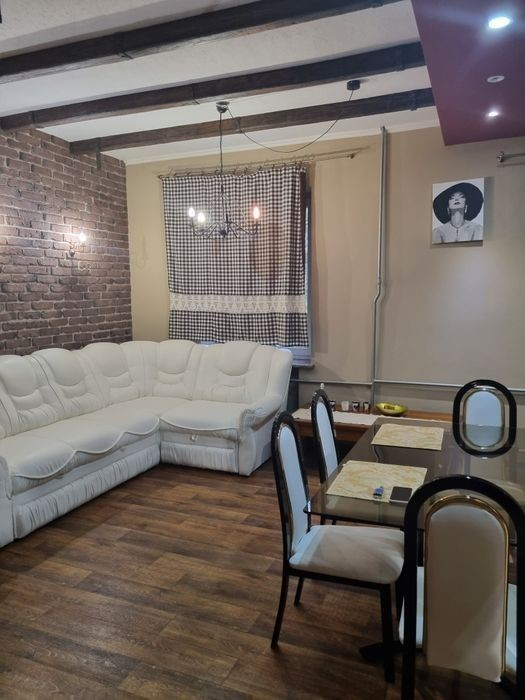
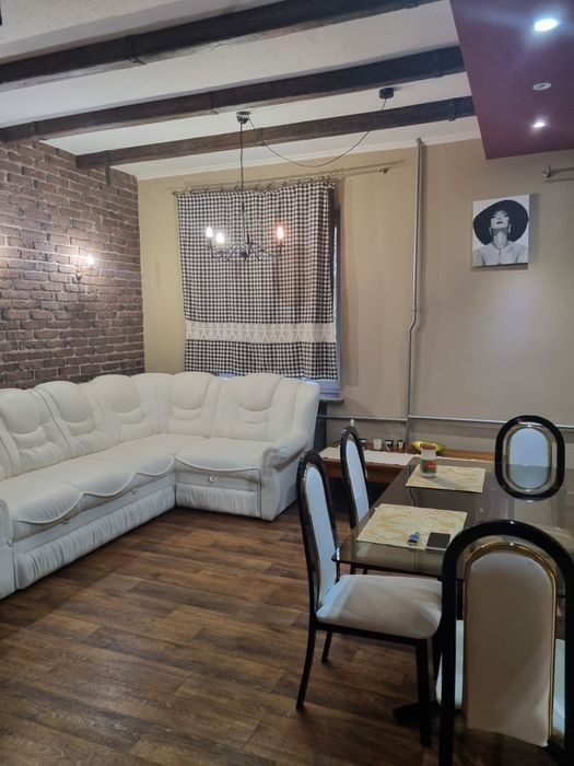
+ jar (427, 461)
